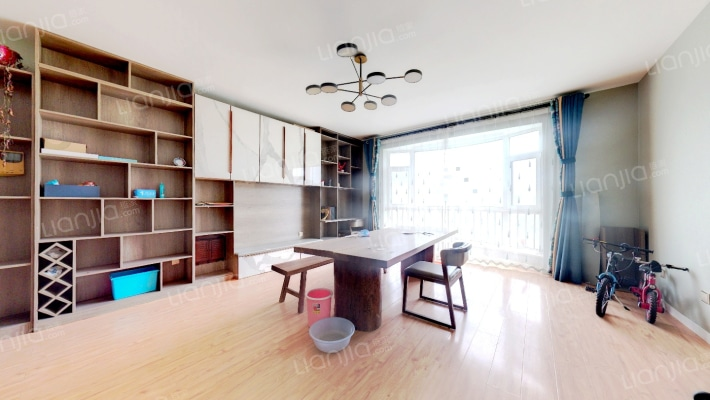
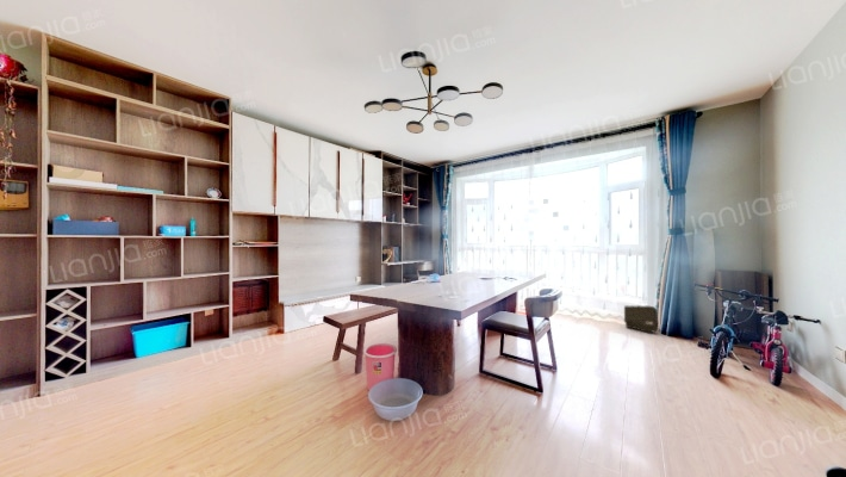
+ rock (640, 316)
